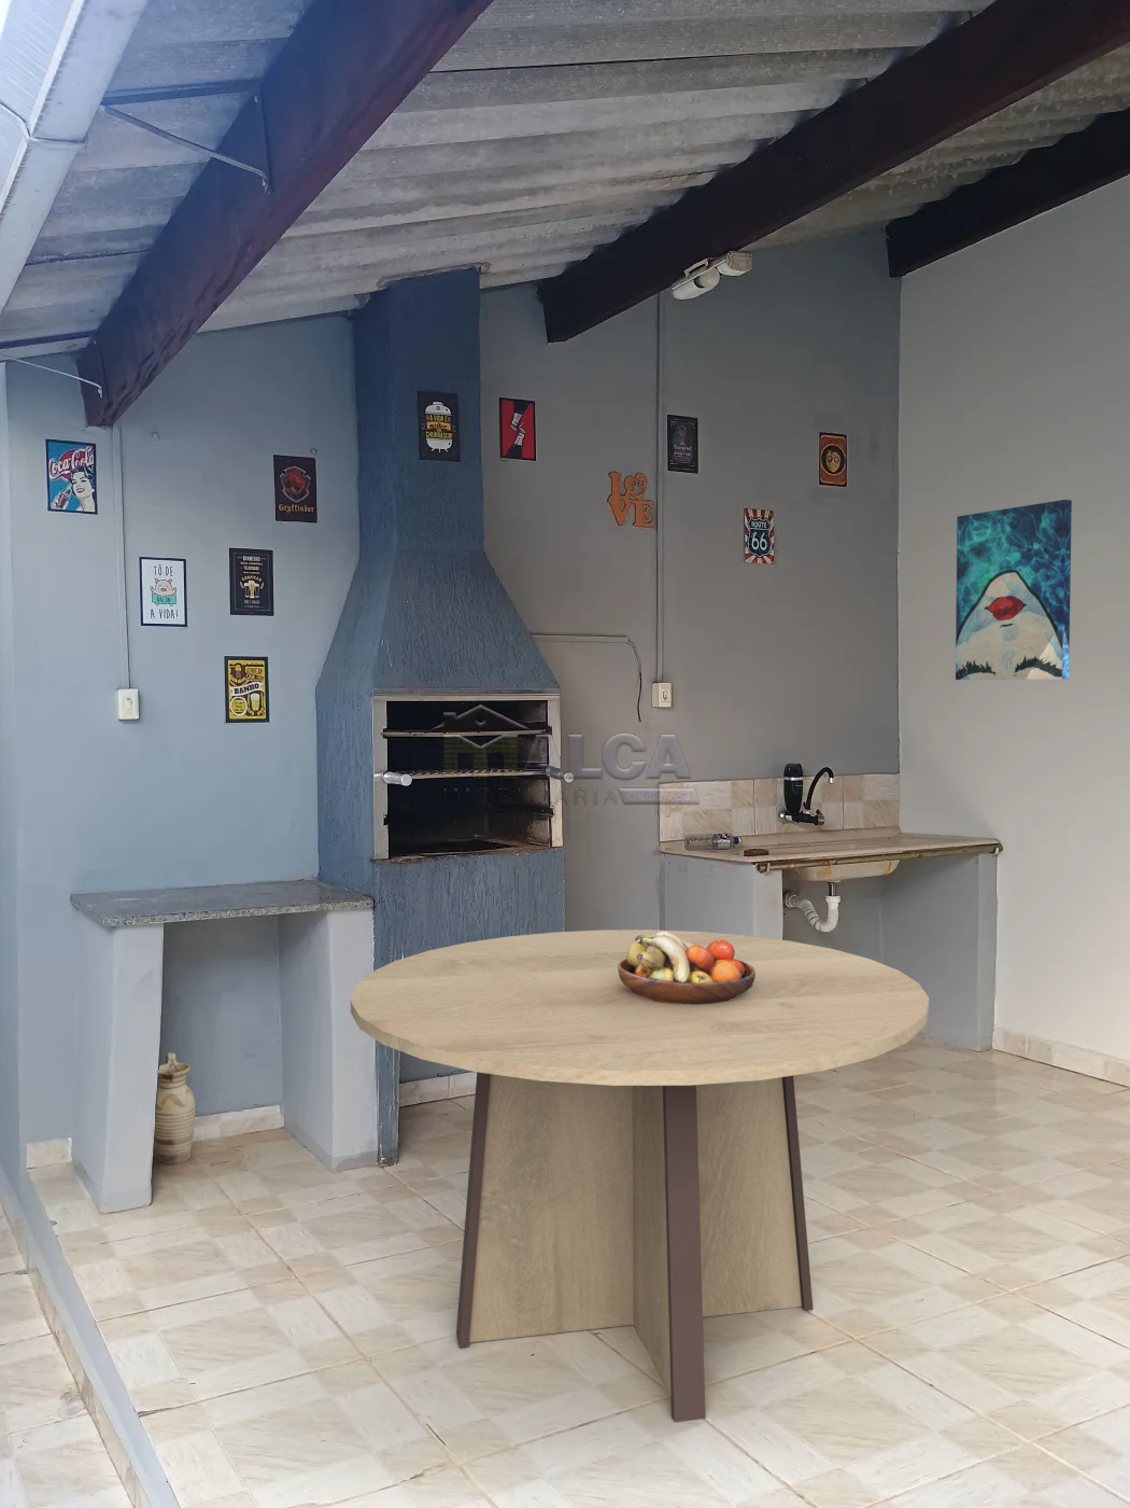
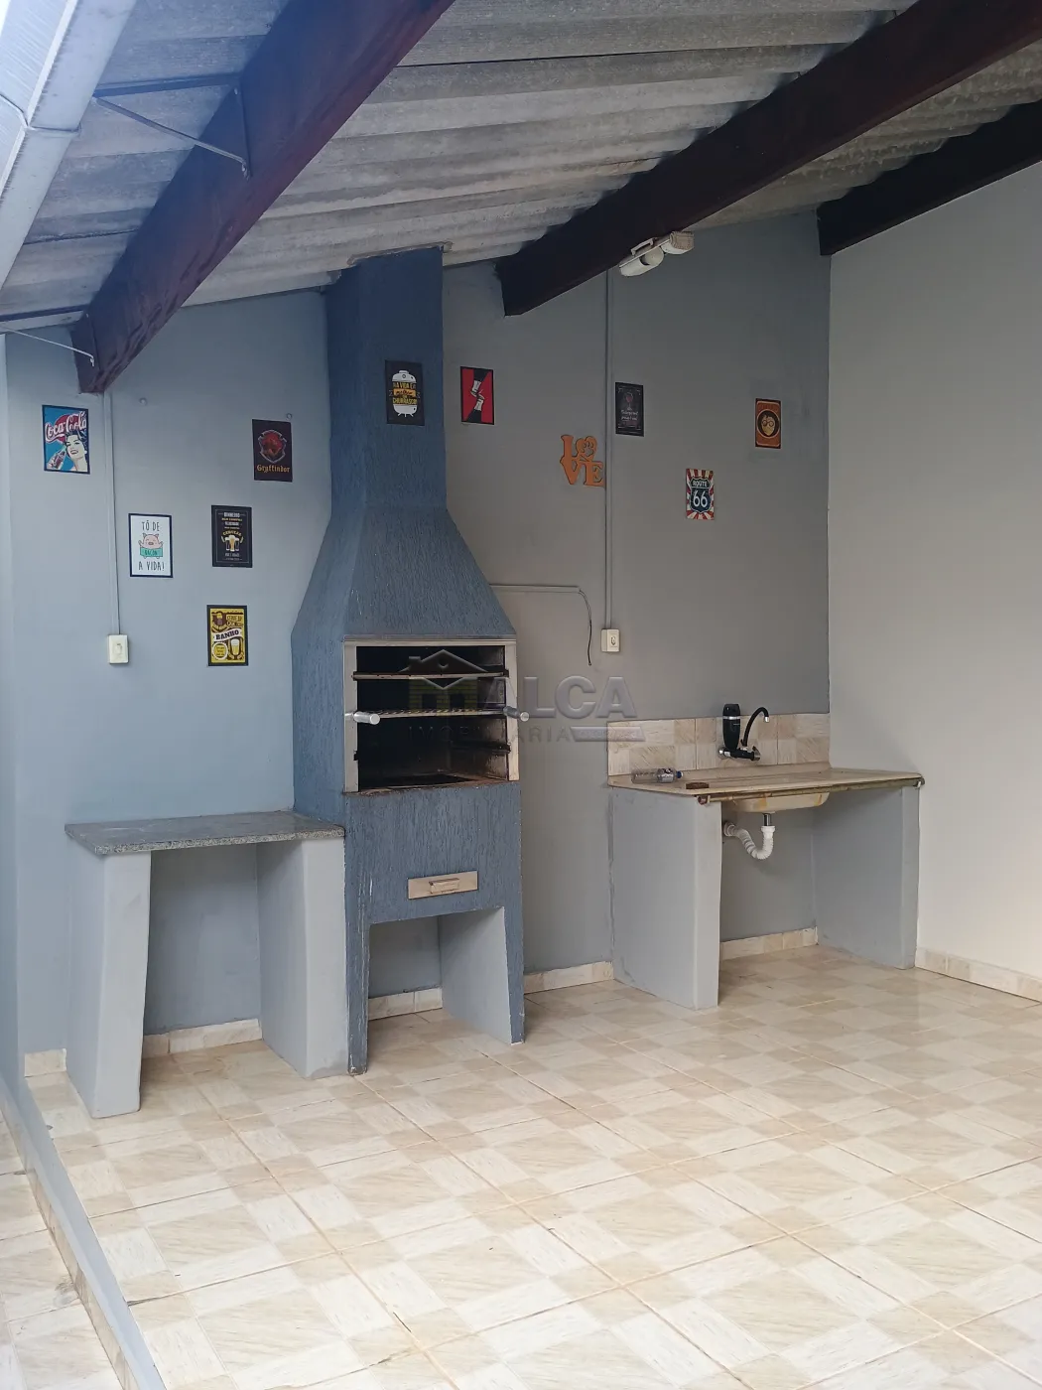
- fruit bowl (686, 961)
- ceramic jug (172, 1108)
- dining table (636, 1154)
- wall art (1010, 594)
